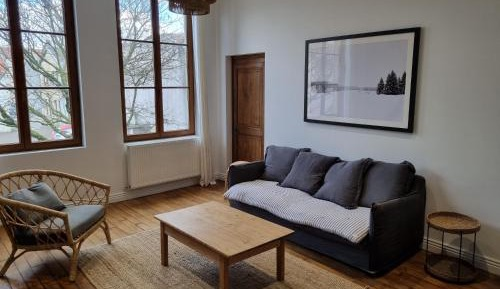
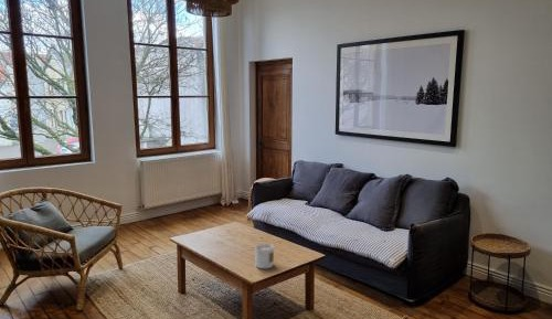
+ candle (264, 254)
